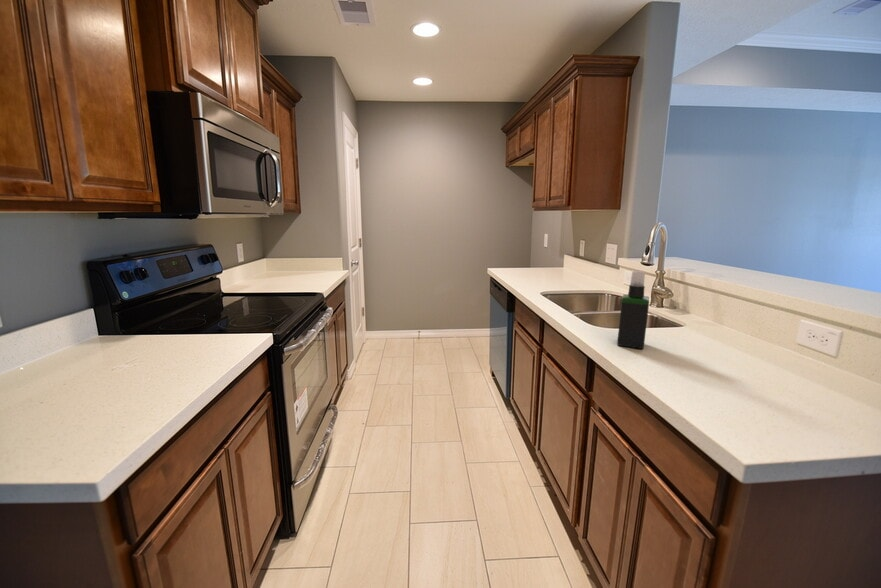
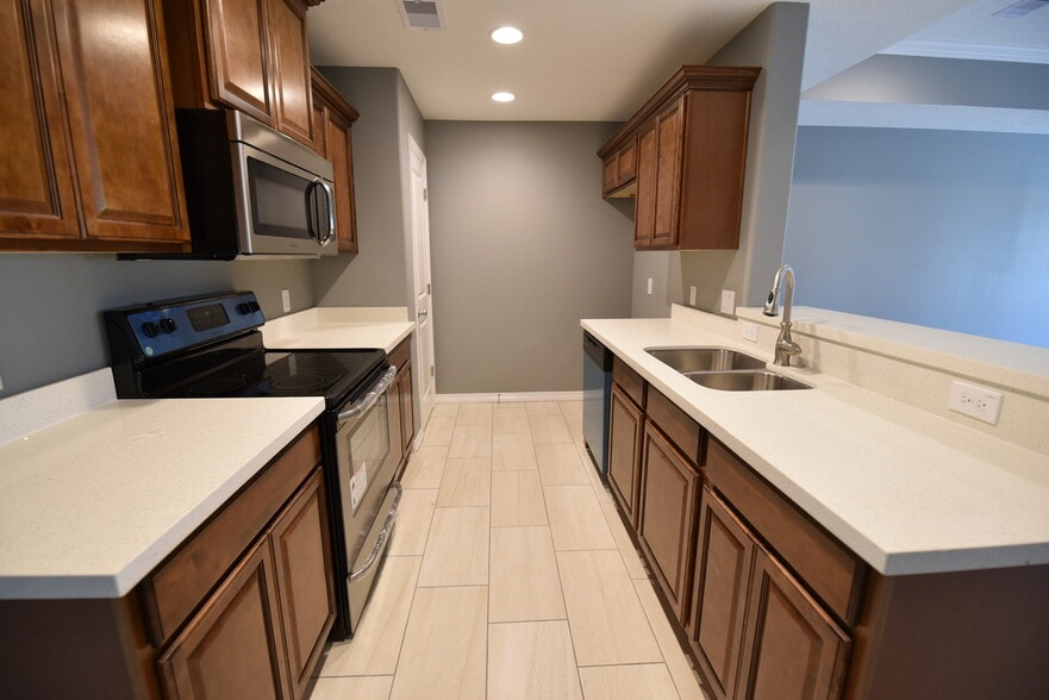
- spray bottle (634, 308)
